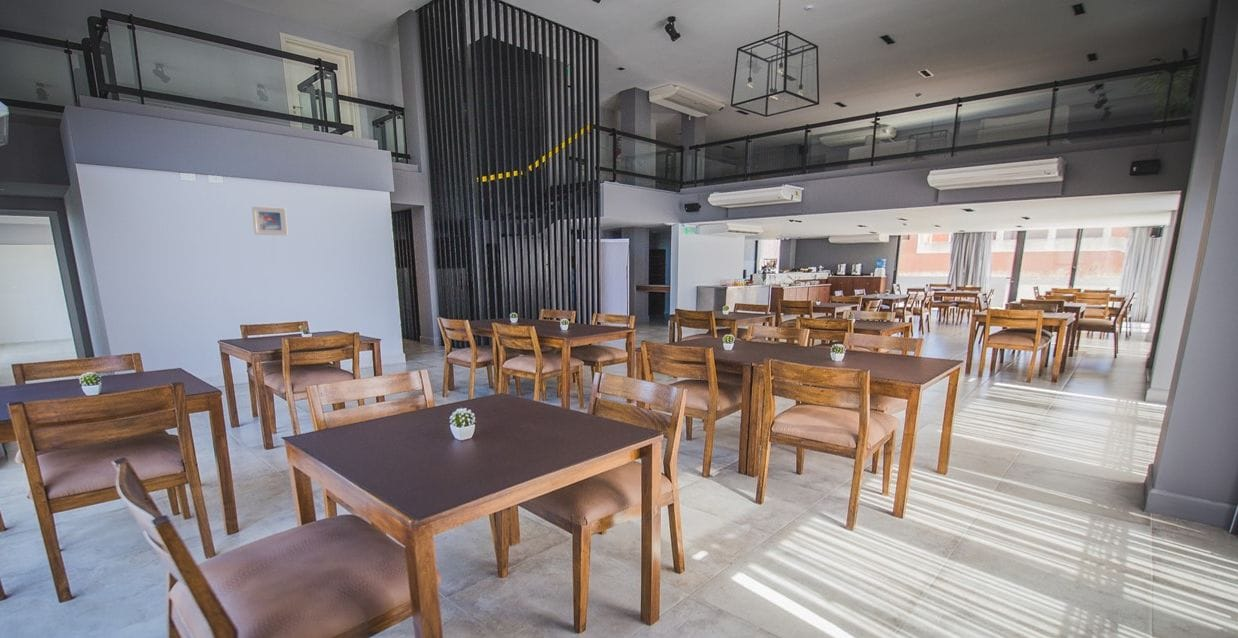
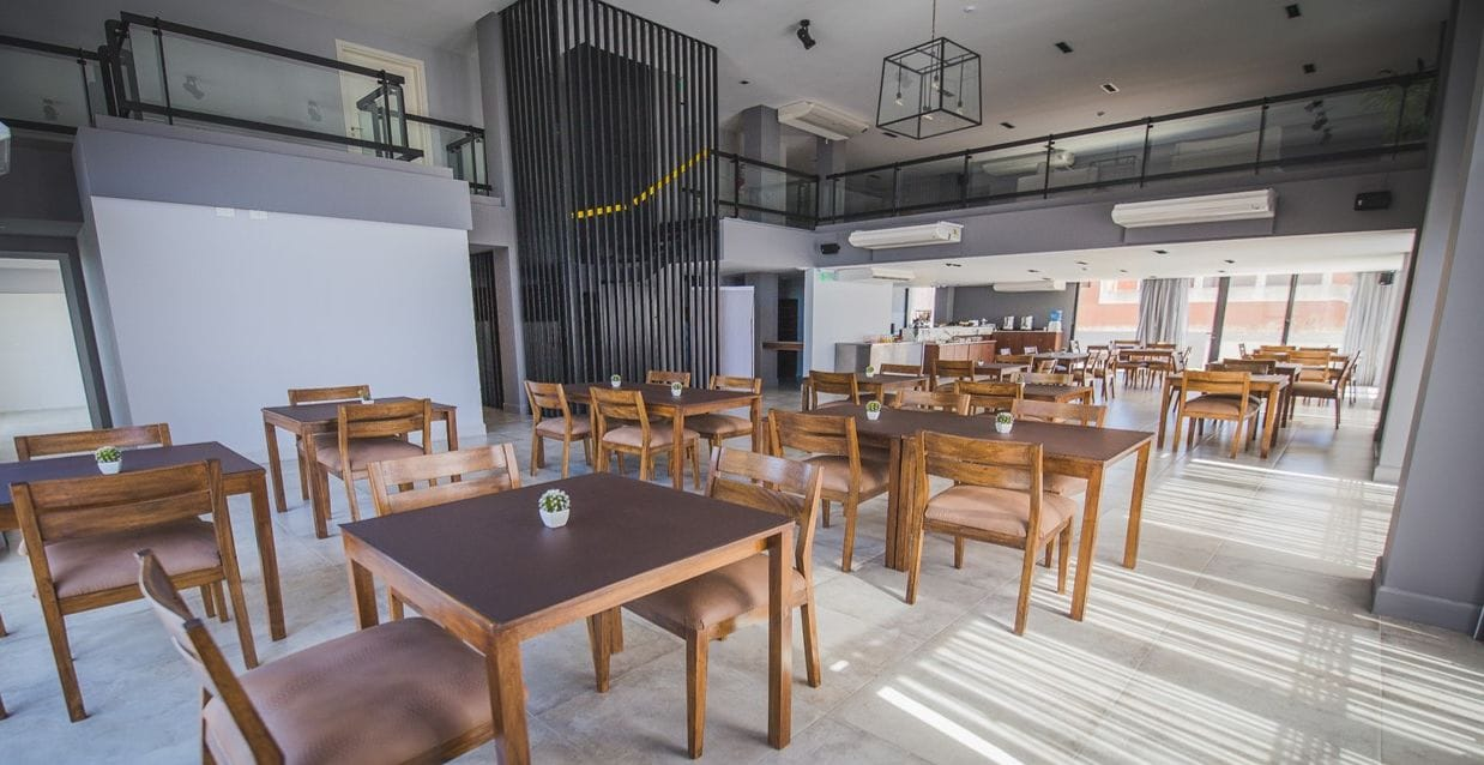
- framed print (270, 221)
